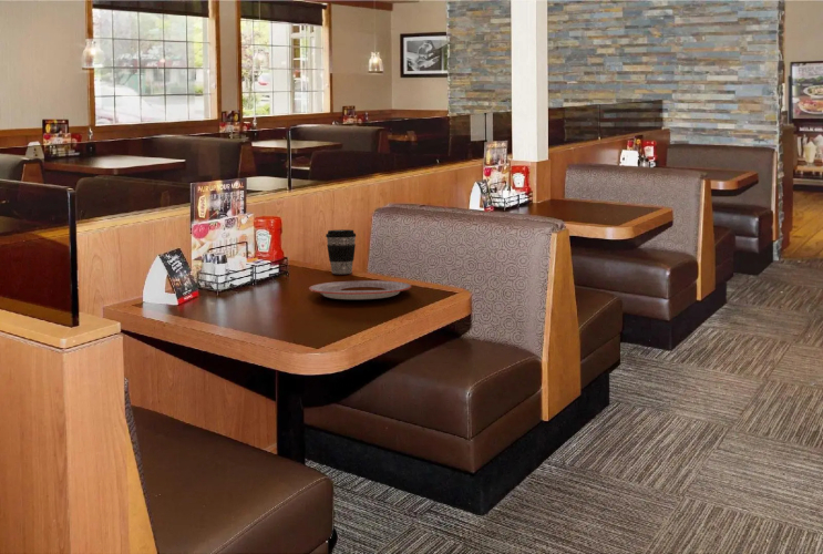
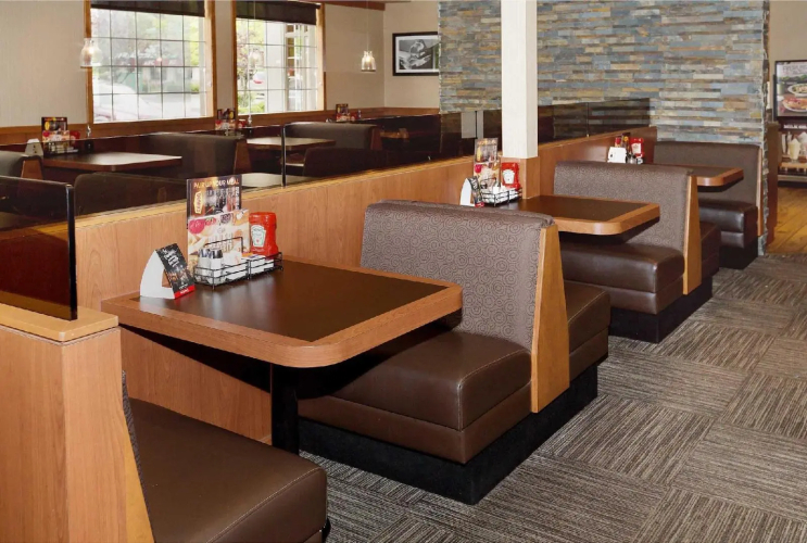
- plate (360, 290)
- coffee cup (341, 252)
